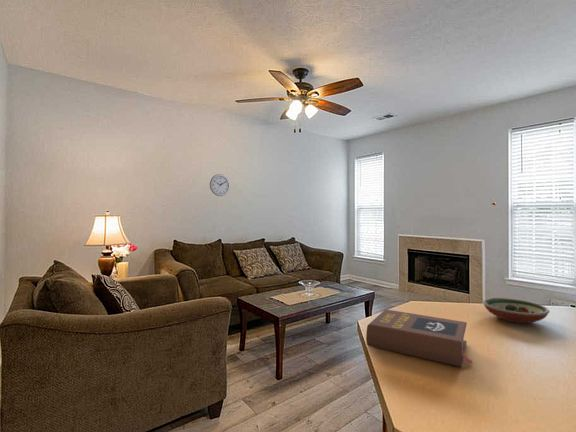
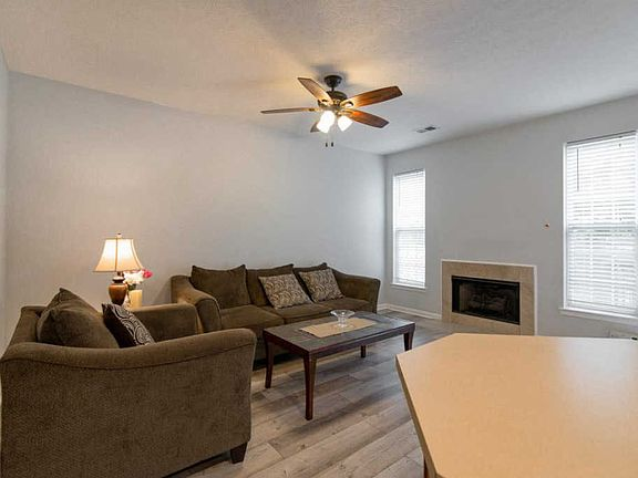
- decorative bowl (514, 312)
- book (421, 335)
- wall clock (220, 185)
